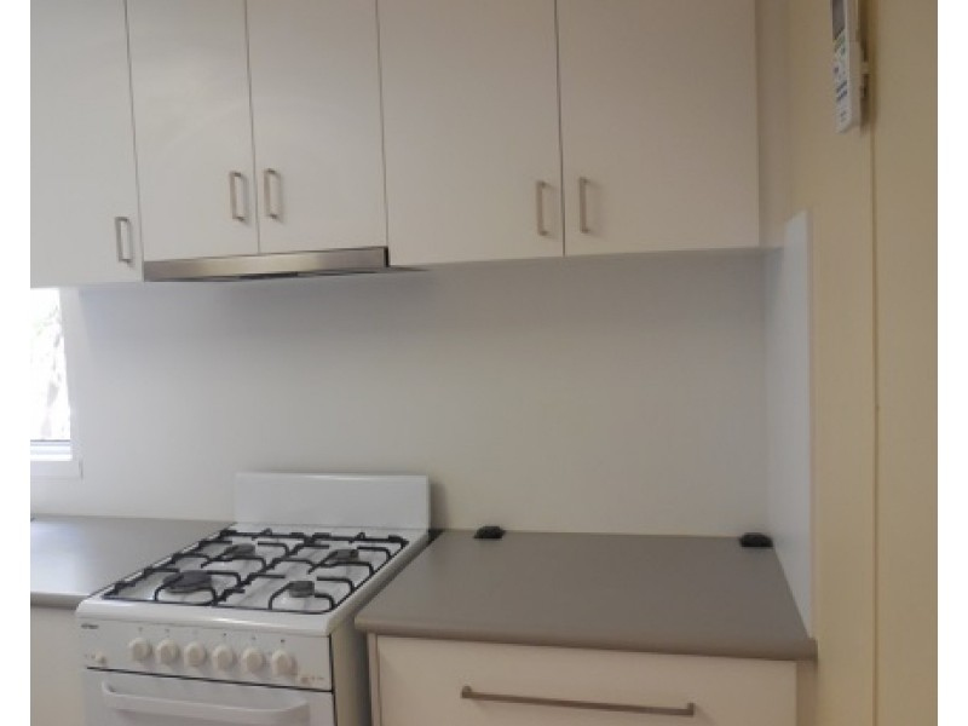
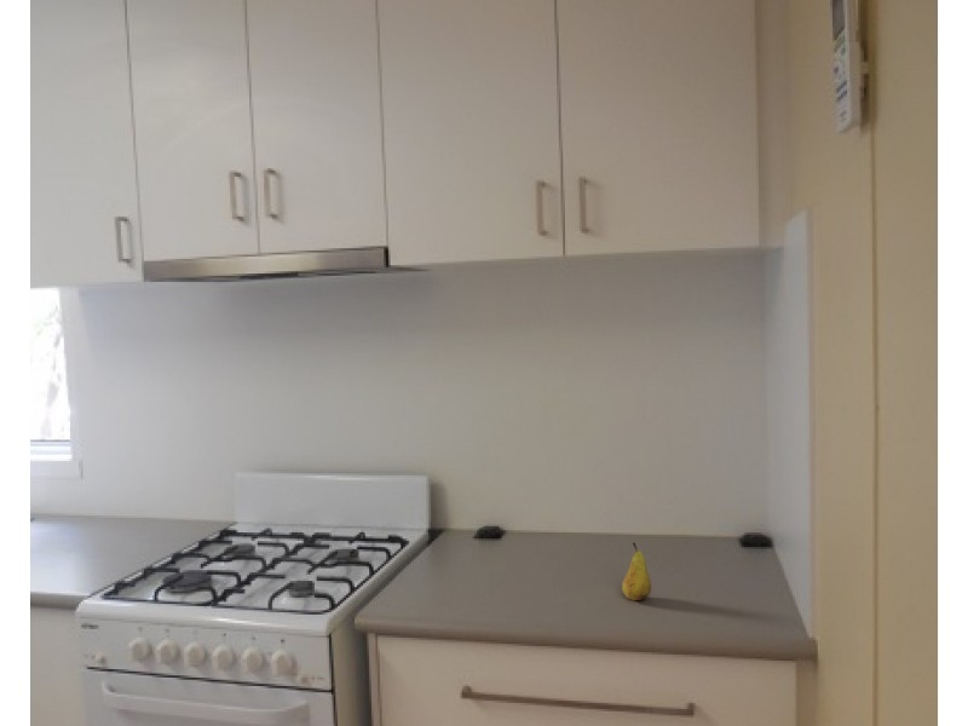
+ fruit (635, 570)
